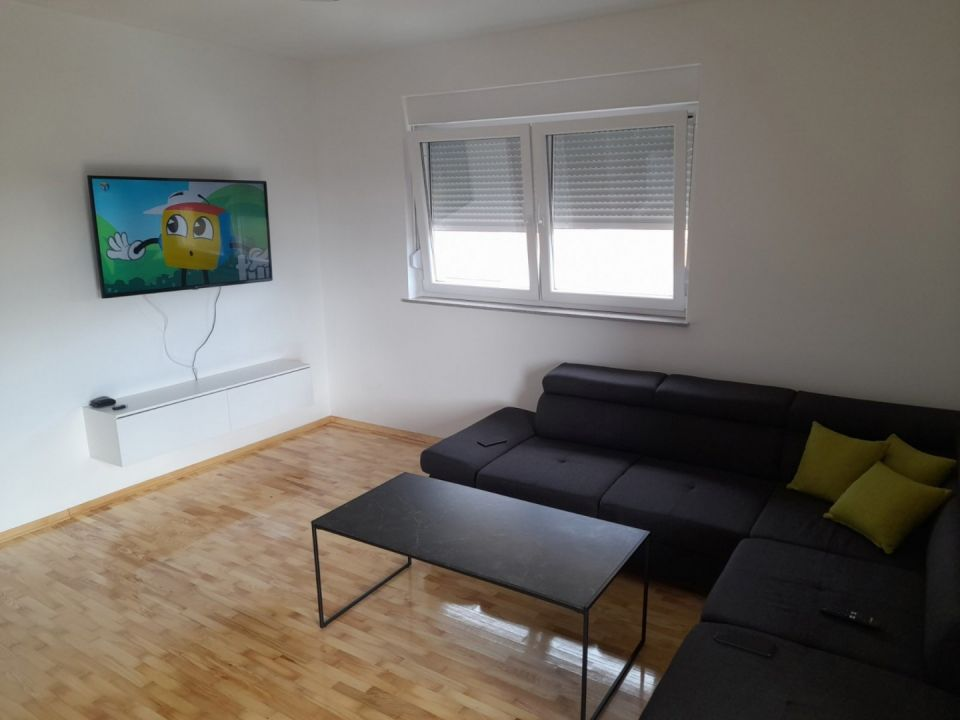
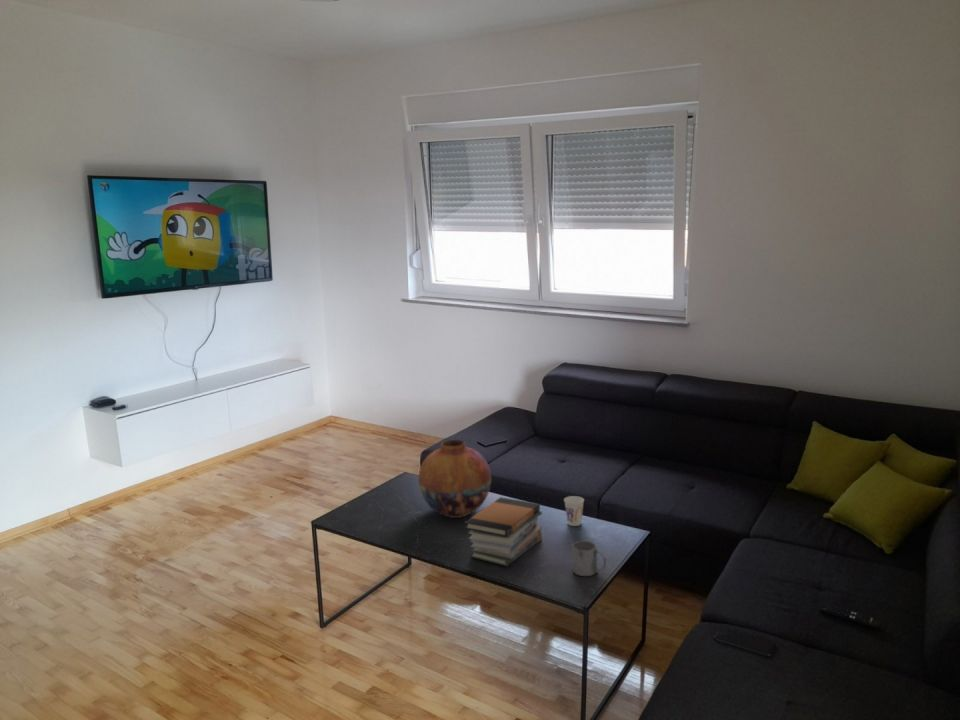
+ cup (574, 511)
+ vase (454, 478)
+ book stack (504, 530)
+ mug (589, 559)
